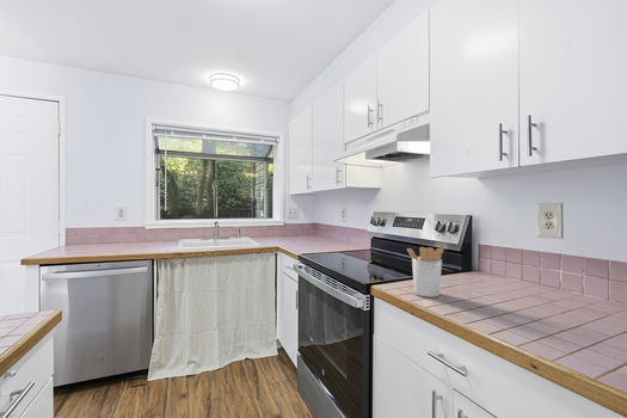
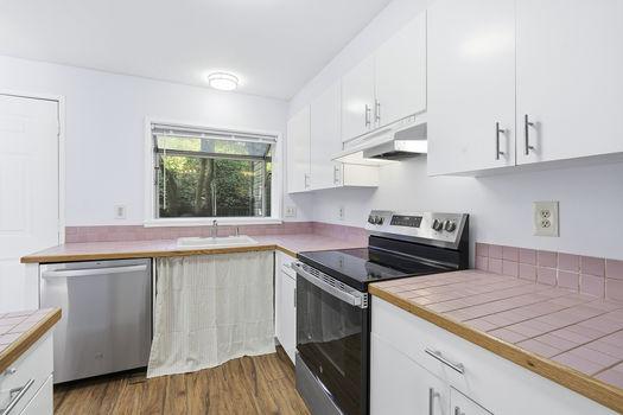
- utensil holder (428, 269)
